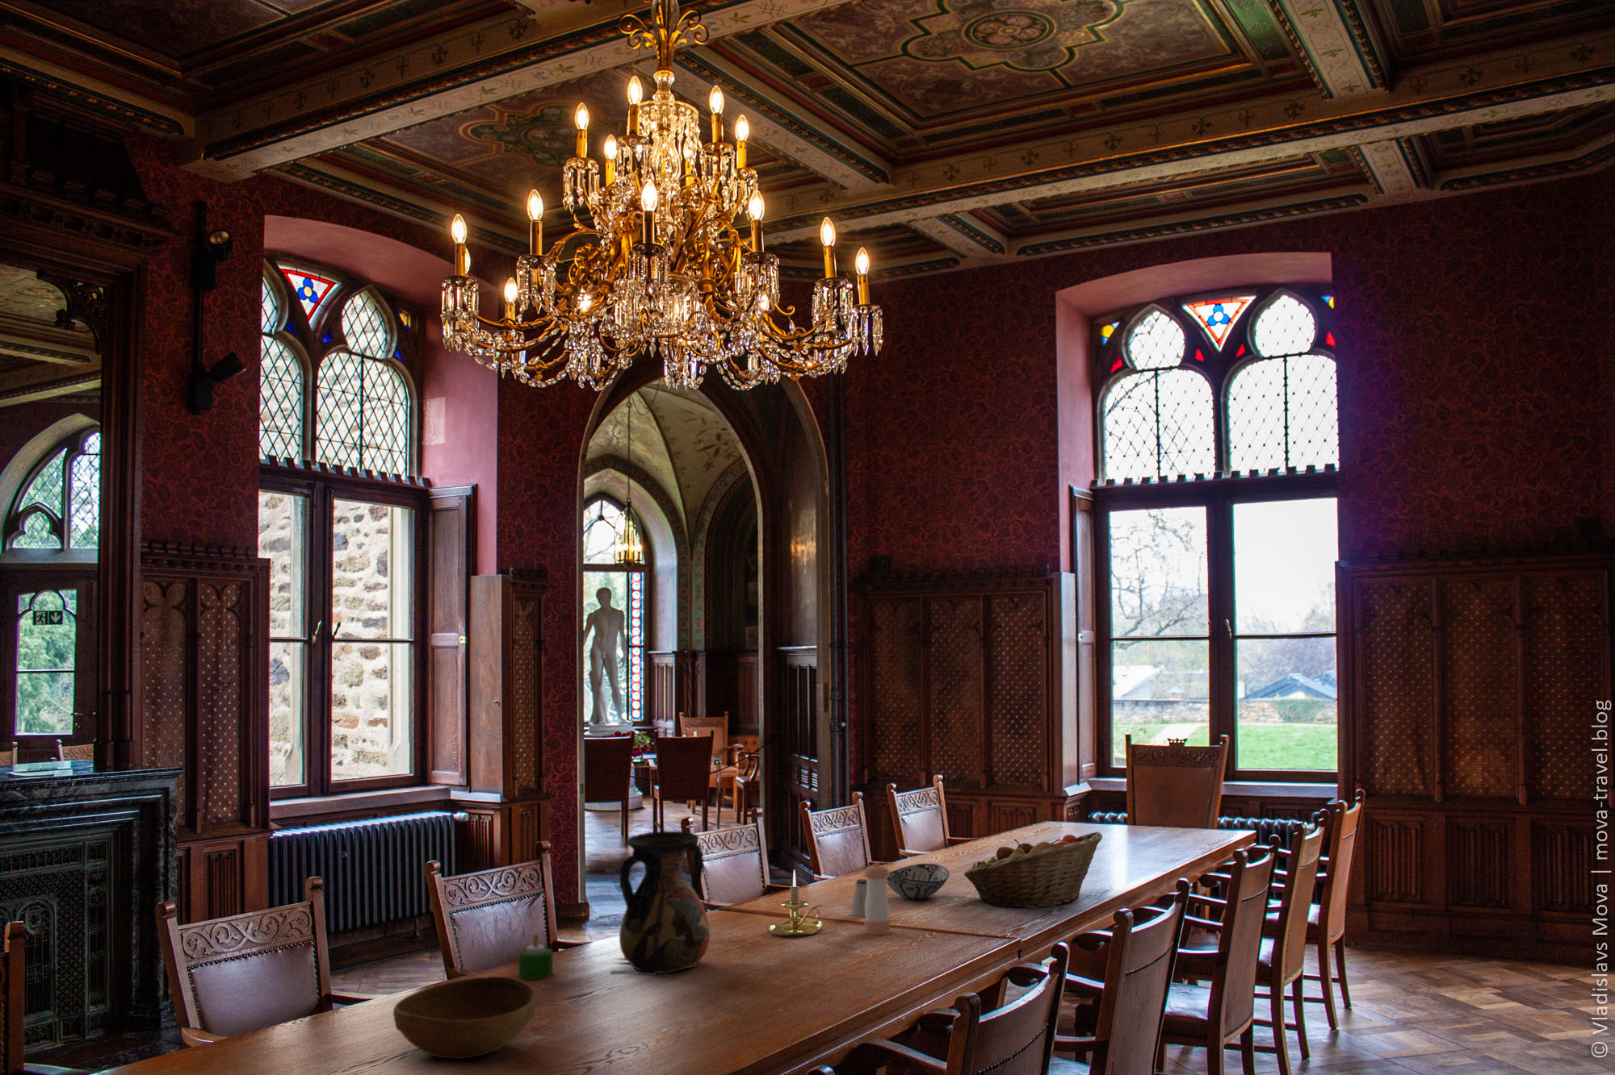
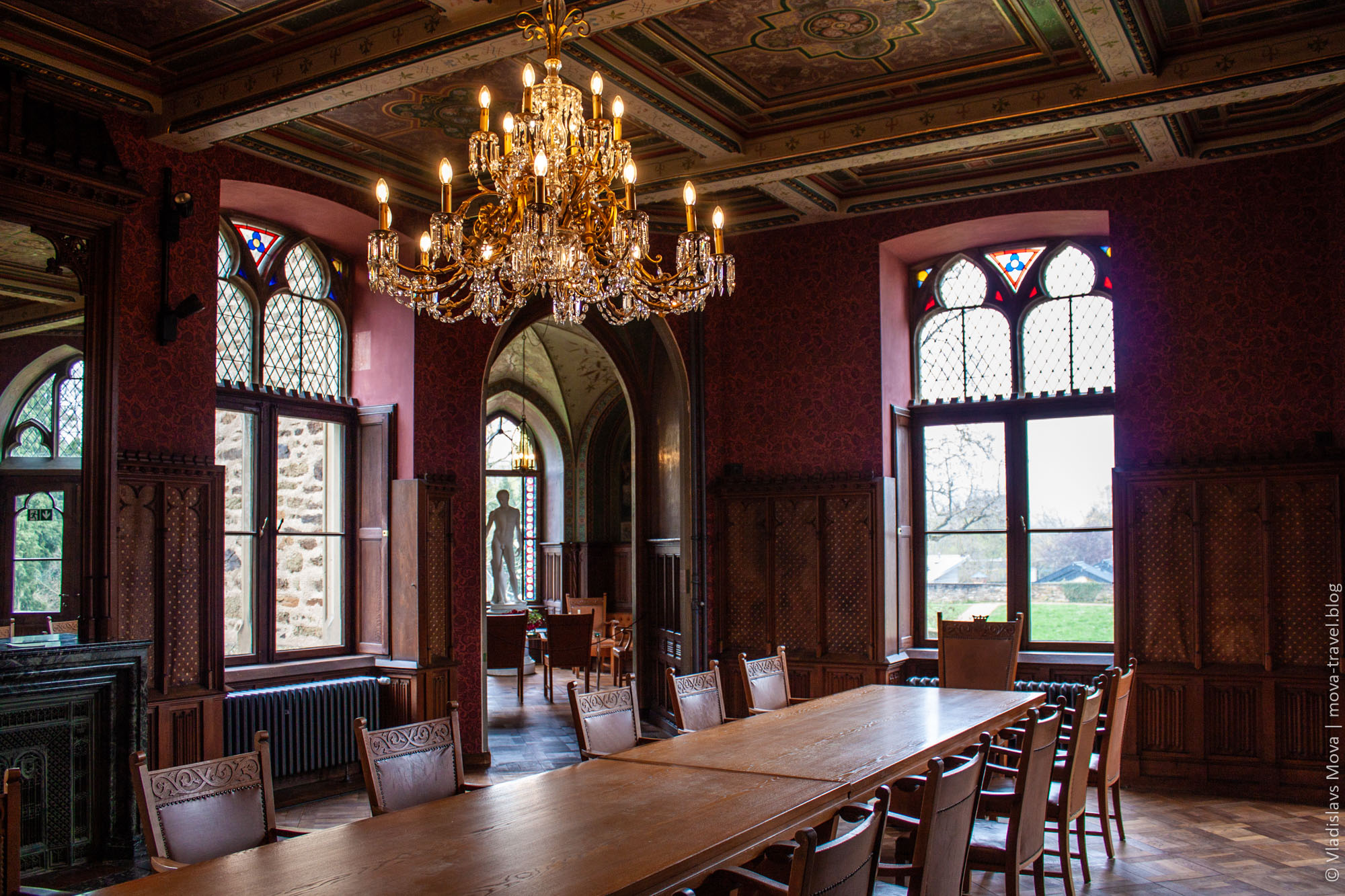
- pepper shaker (877, 896)
- bowl (466, 1022)
- candle (536, 954)
- candle holder (797, 899)
- decorative bowl (916, 883)
- fruit basket (1034, 865)
- vase (660, 901)
- saltshaker (862, 896)
